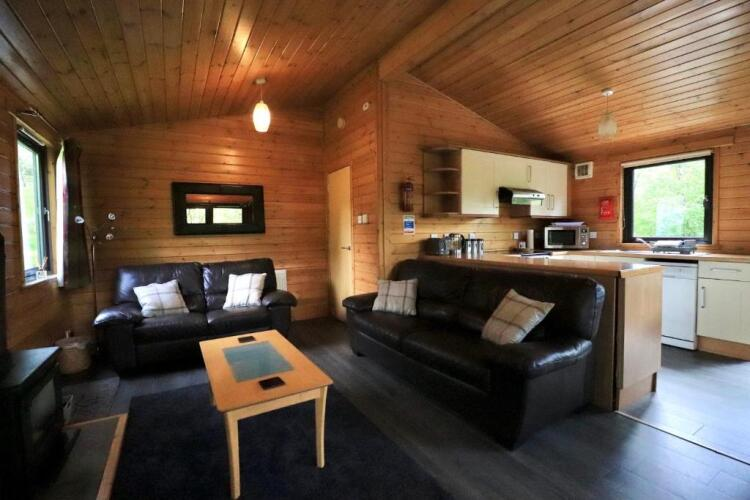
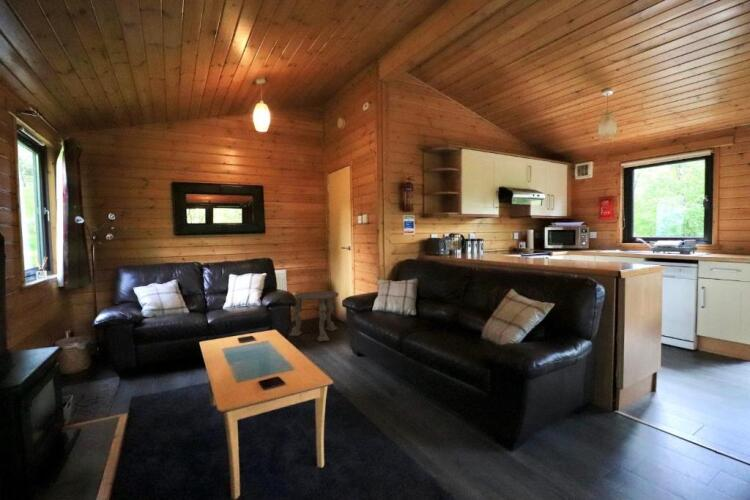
+ side table (318, 313)
